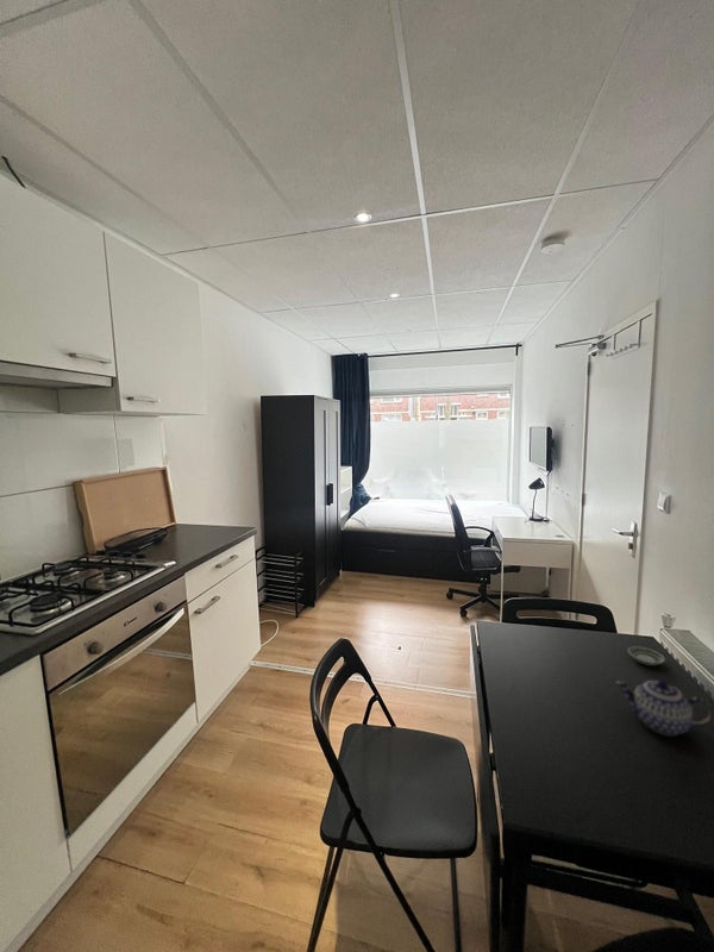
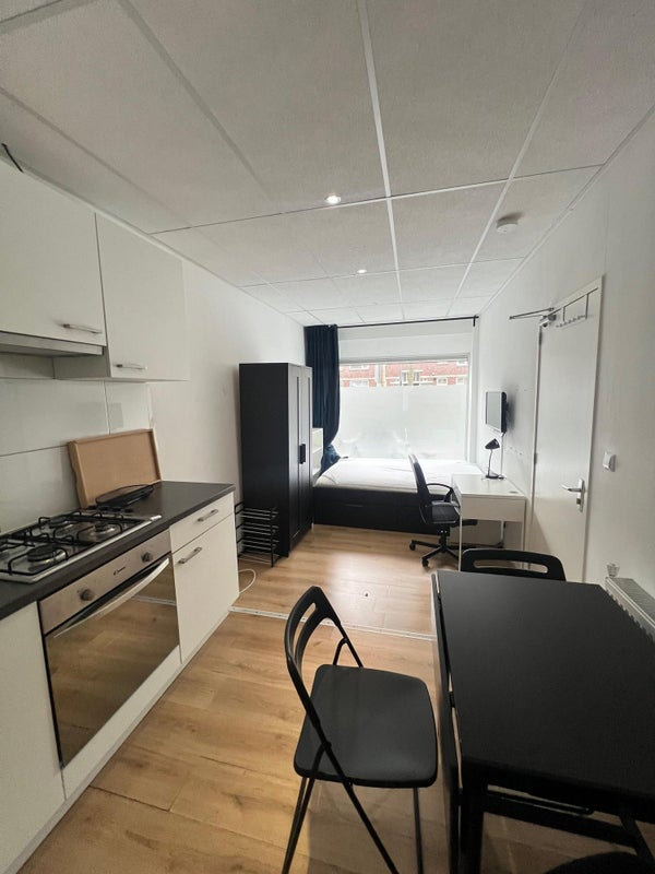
- saucer (645, 657)
- teapot (660, 702)
